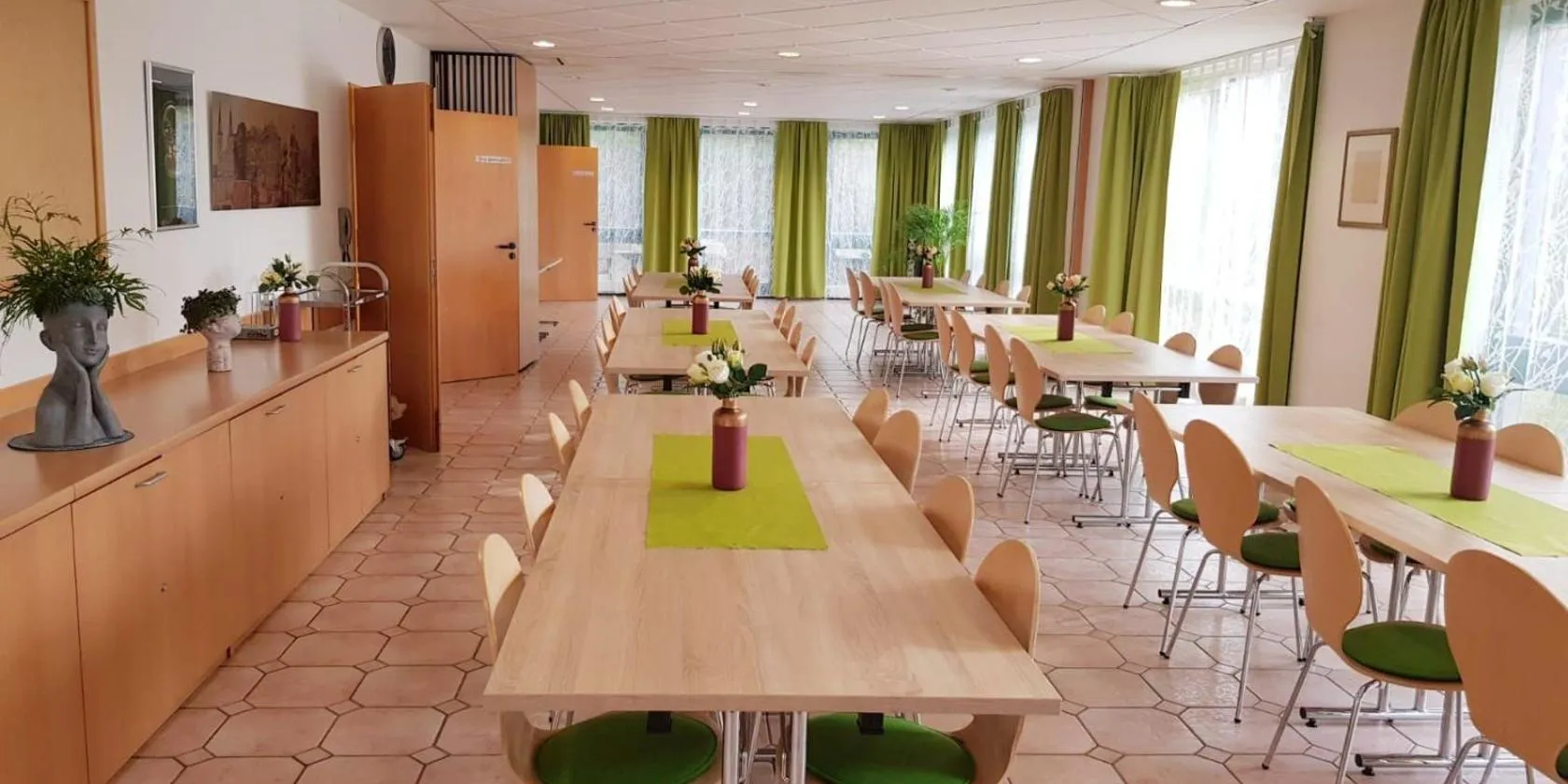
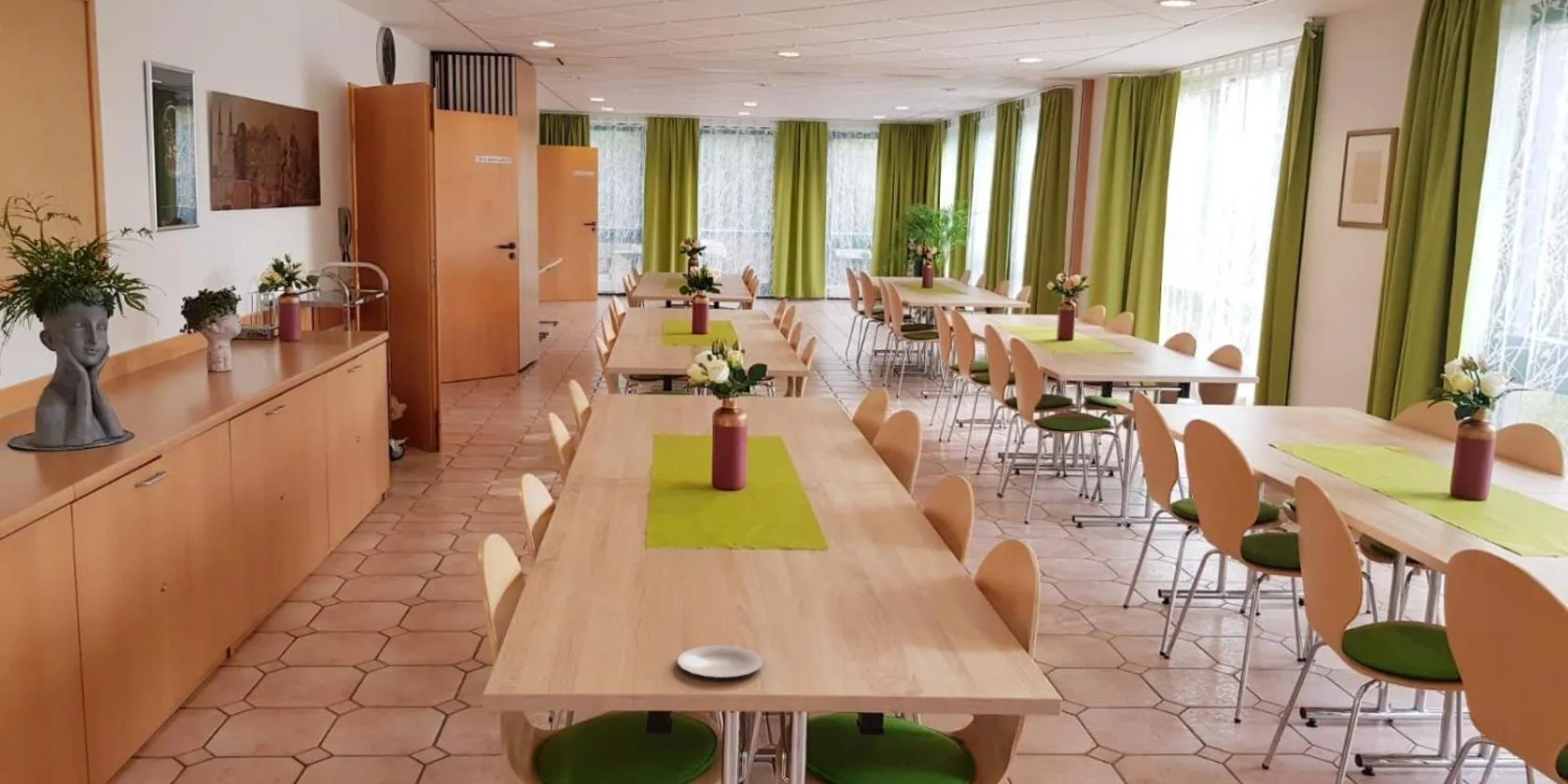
+ plate (720, 645)
